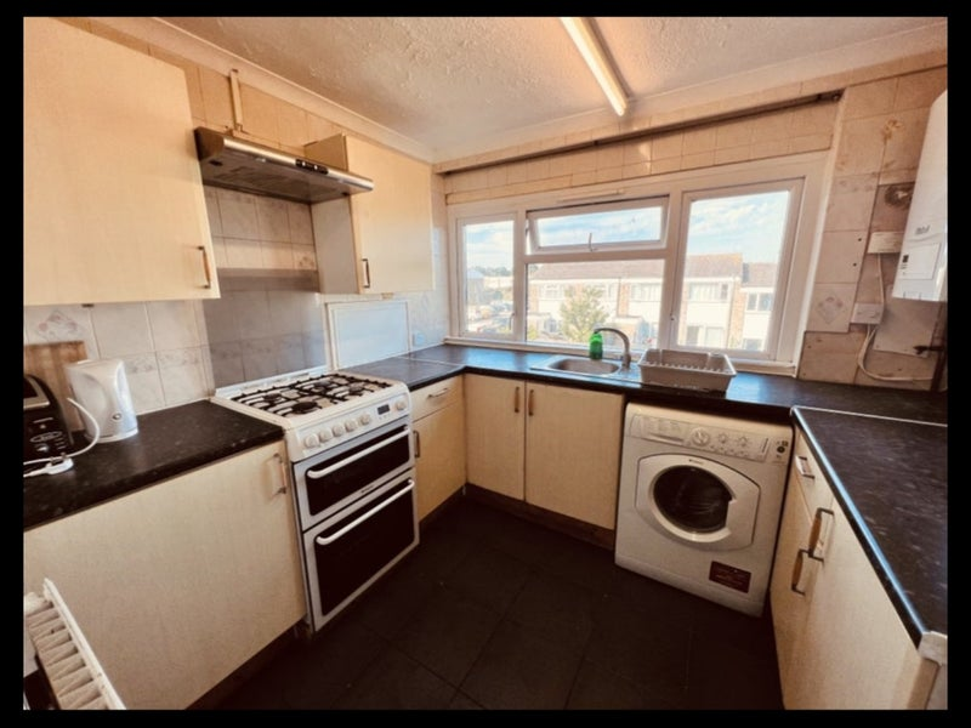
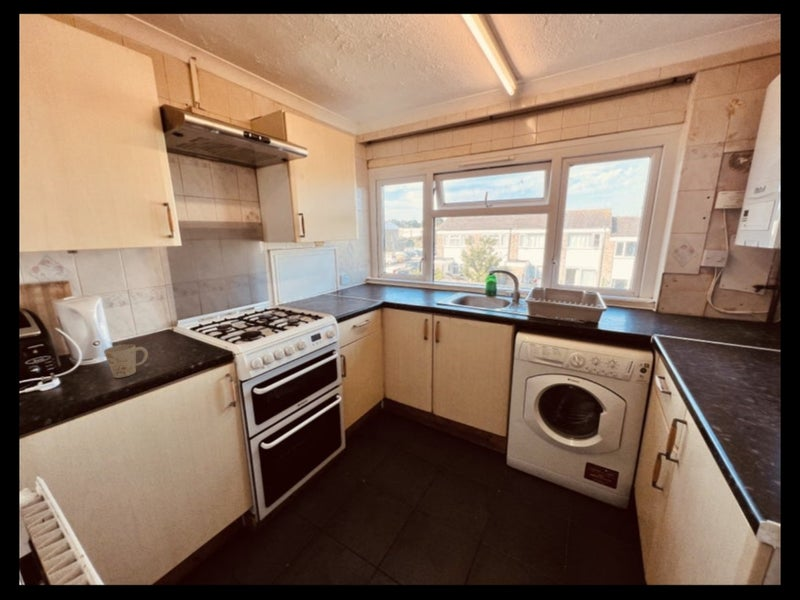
+ mug (128, 358)
